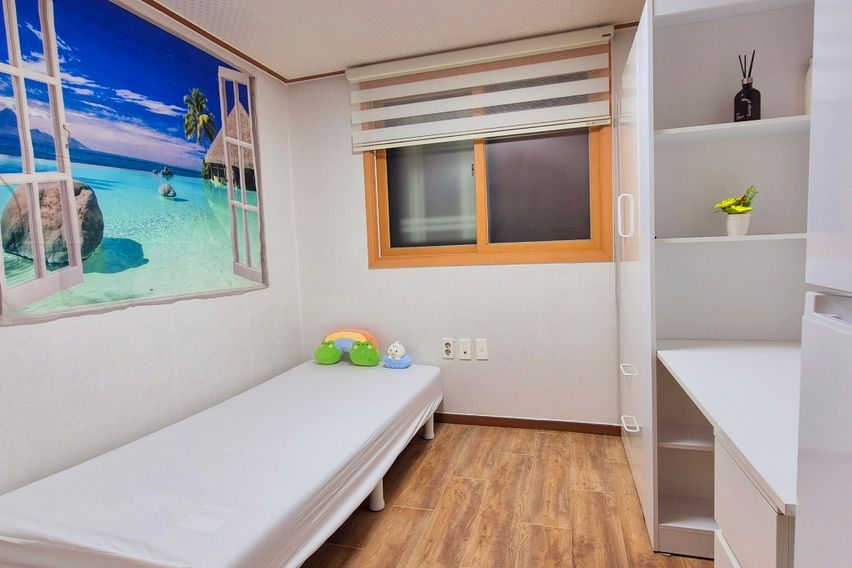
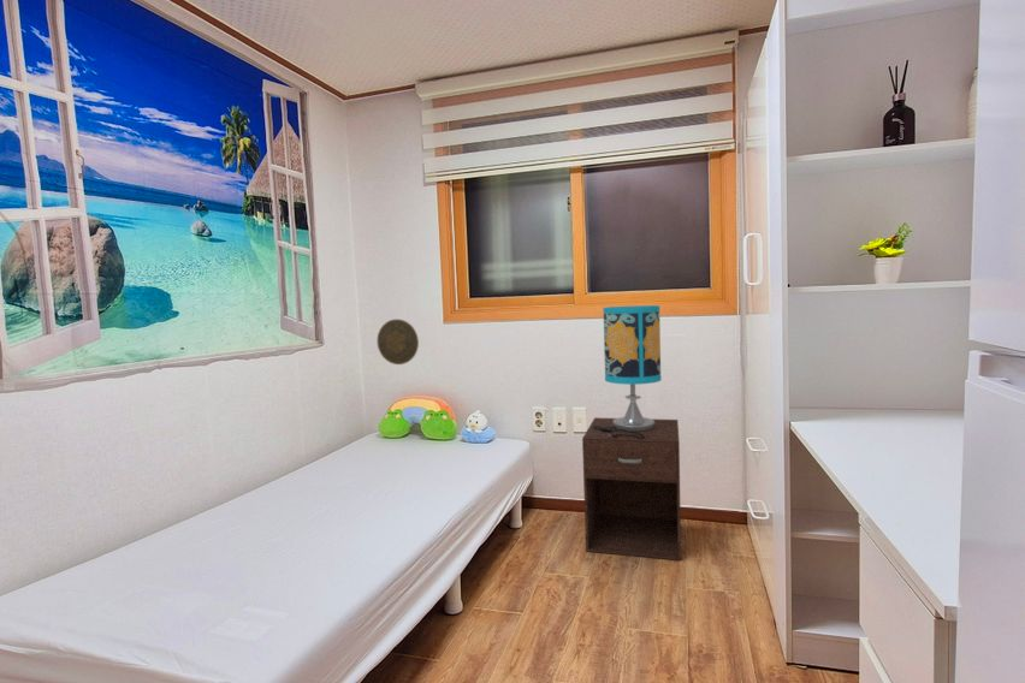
+ nightstand (633, 483)
+ decorative plate (396, 341)
+ table lamp (629, 368)
